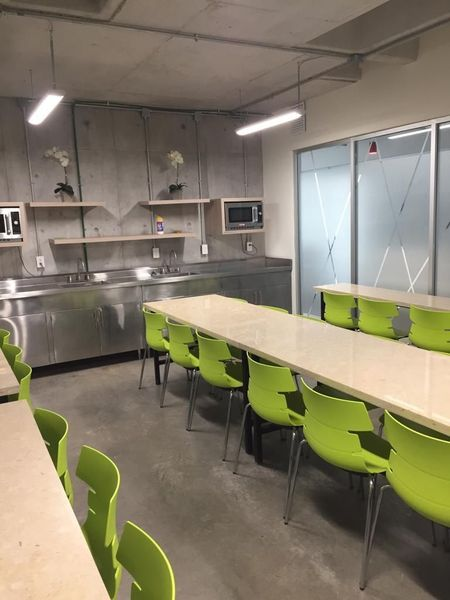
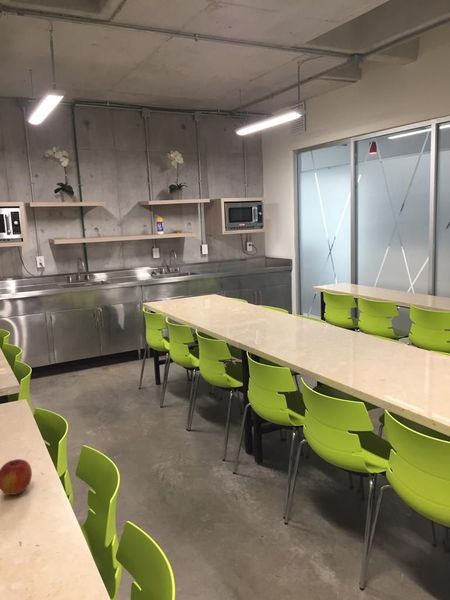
+ apple (14, 476)
